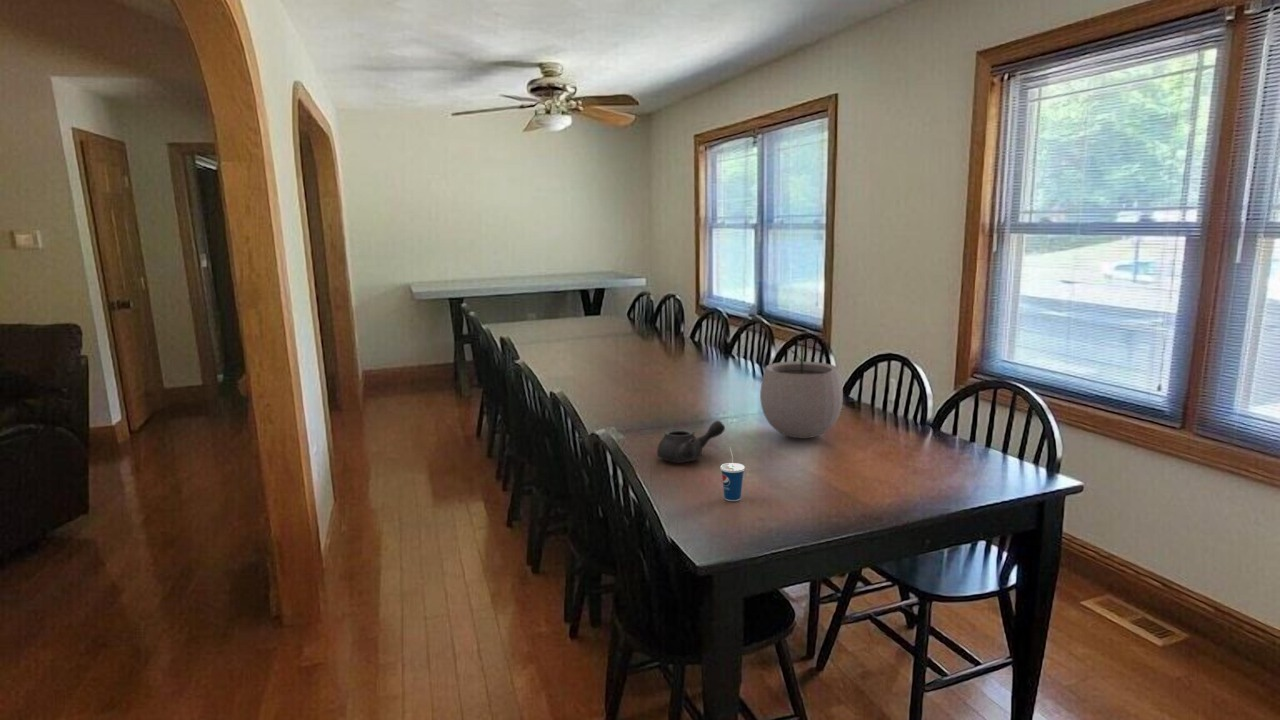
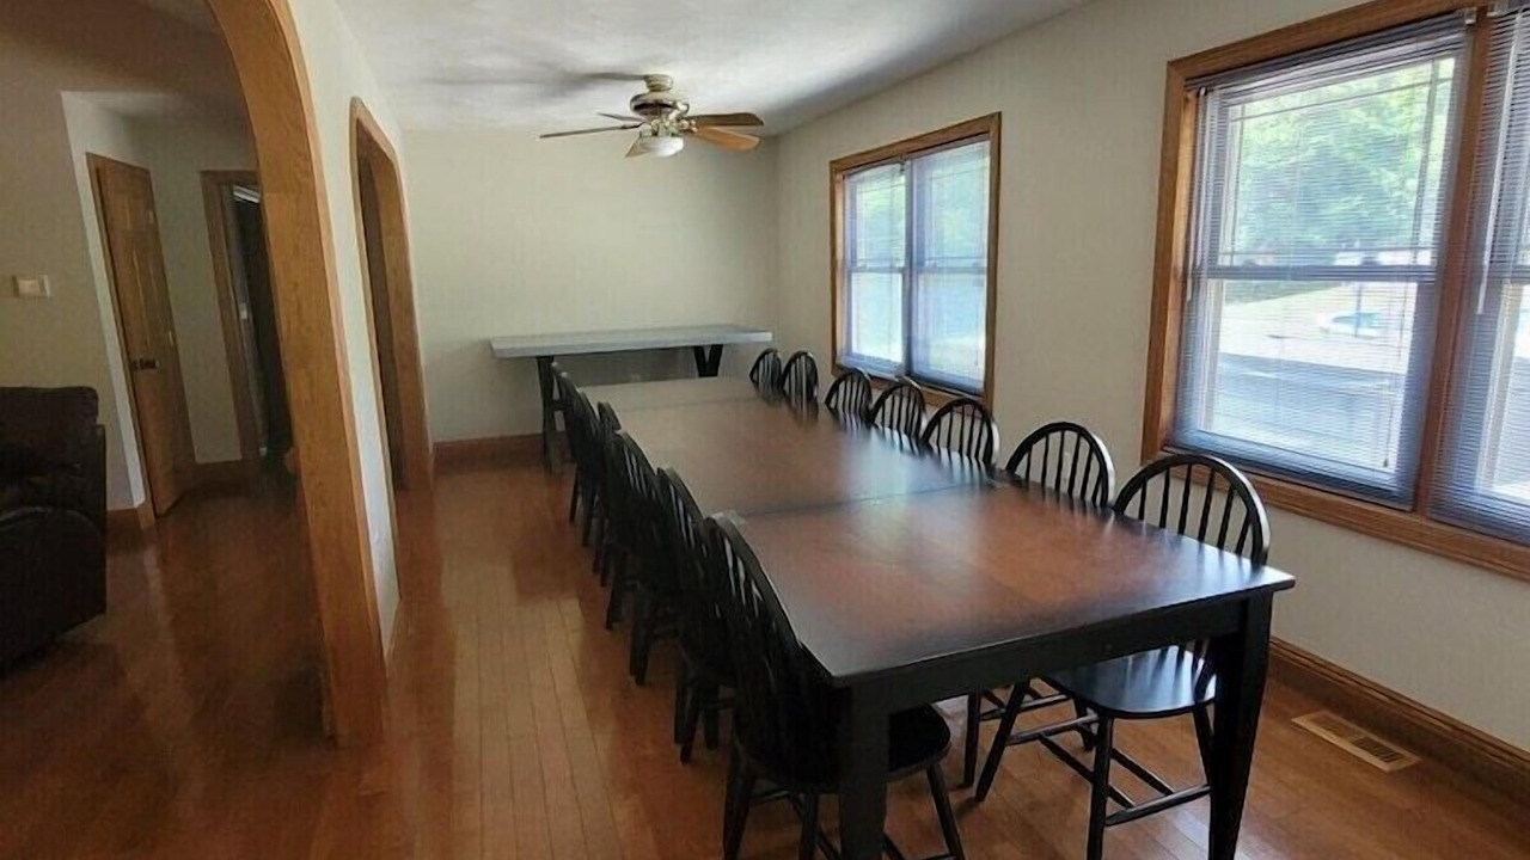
- teapot (692, 440)
- plant pot (801, 386)
- cup (732, 473)
